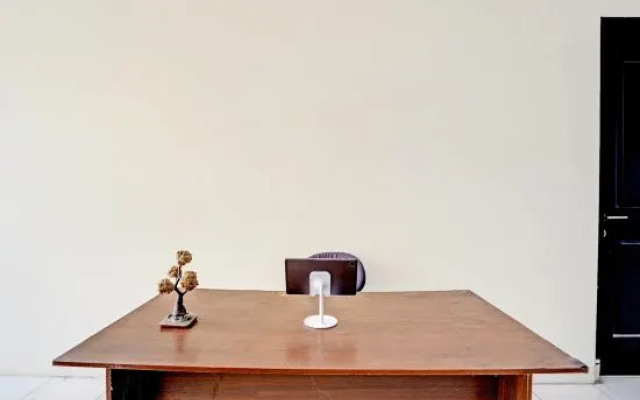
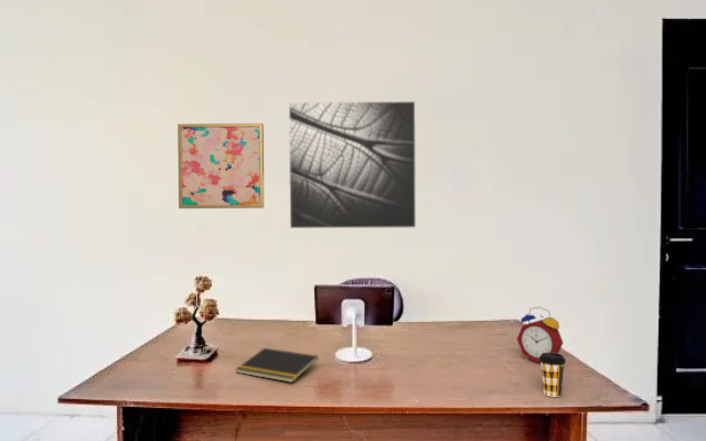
+ wall art (221, 165)
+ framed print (352, 164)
+ notepad (277, 364)
+ alarm clock (541, 333)
+ coffee cup (552, 374)
